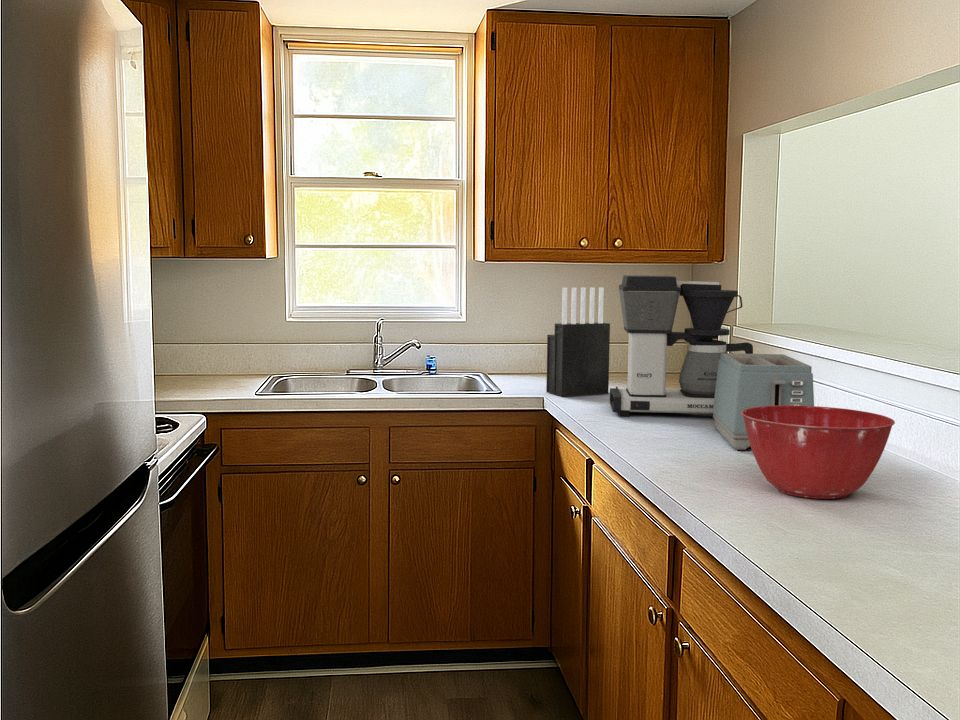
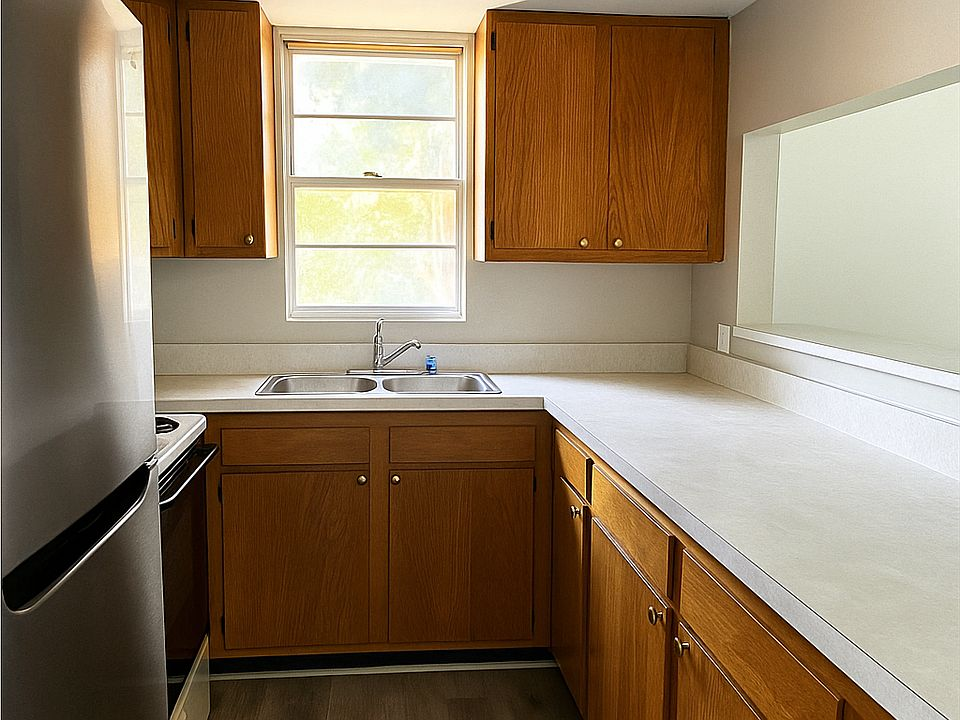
- toaster (763, 400)
- knife block (576, 340)
- coffee maker (686, 341)
- mixing bowl (814, 452)
